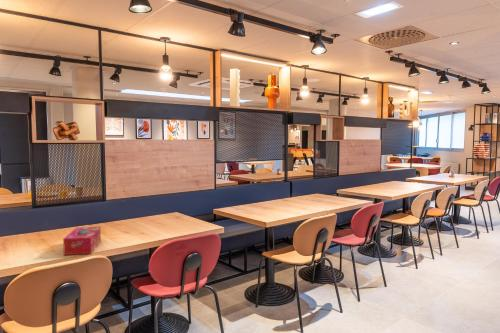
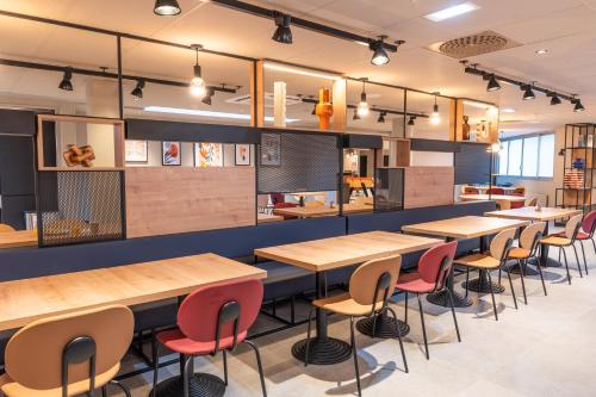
- tissue box (83, 240)
